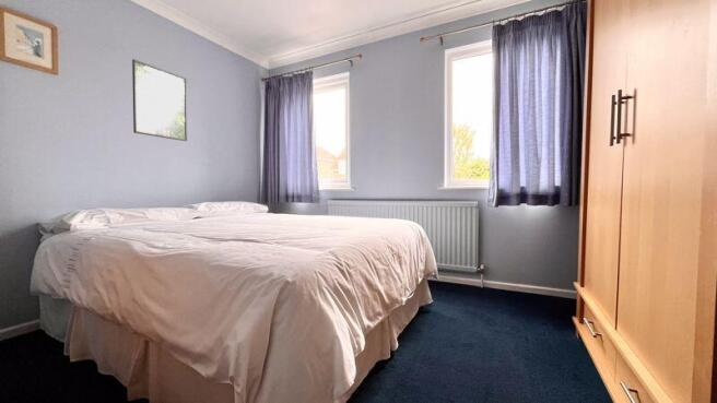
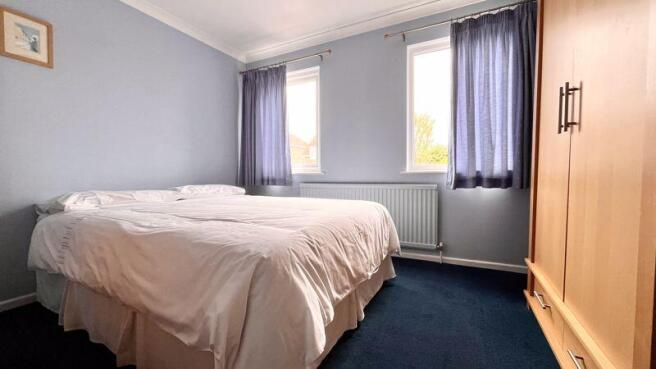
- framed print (162, 103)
